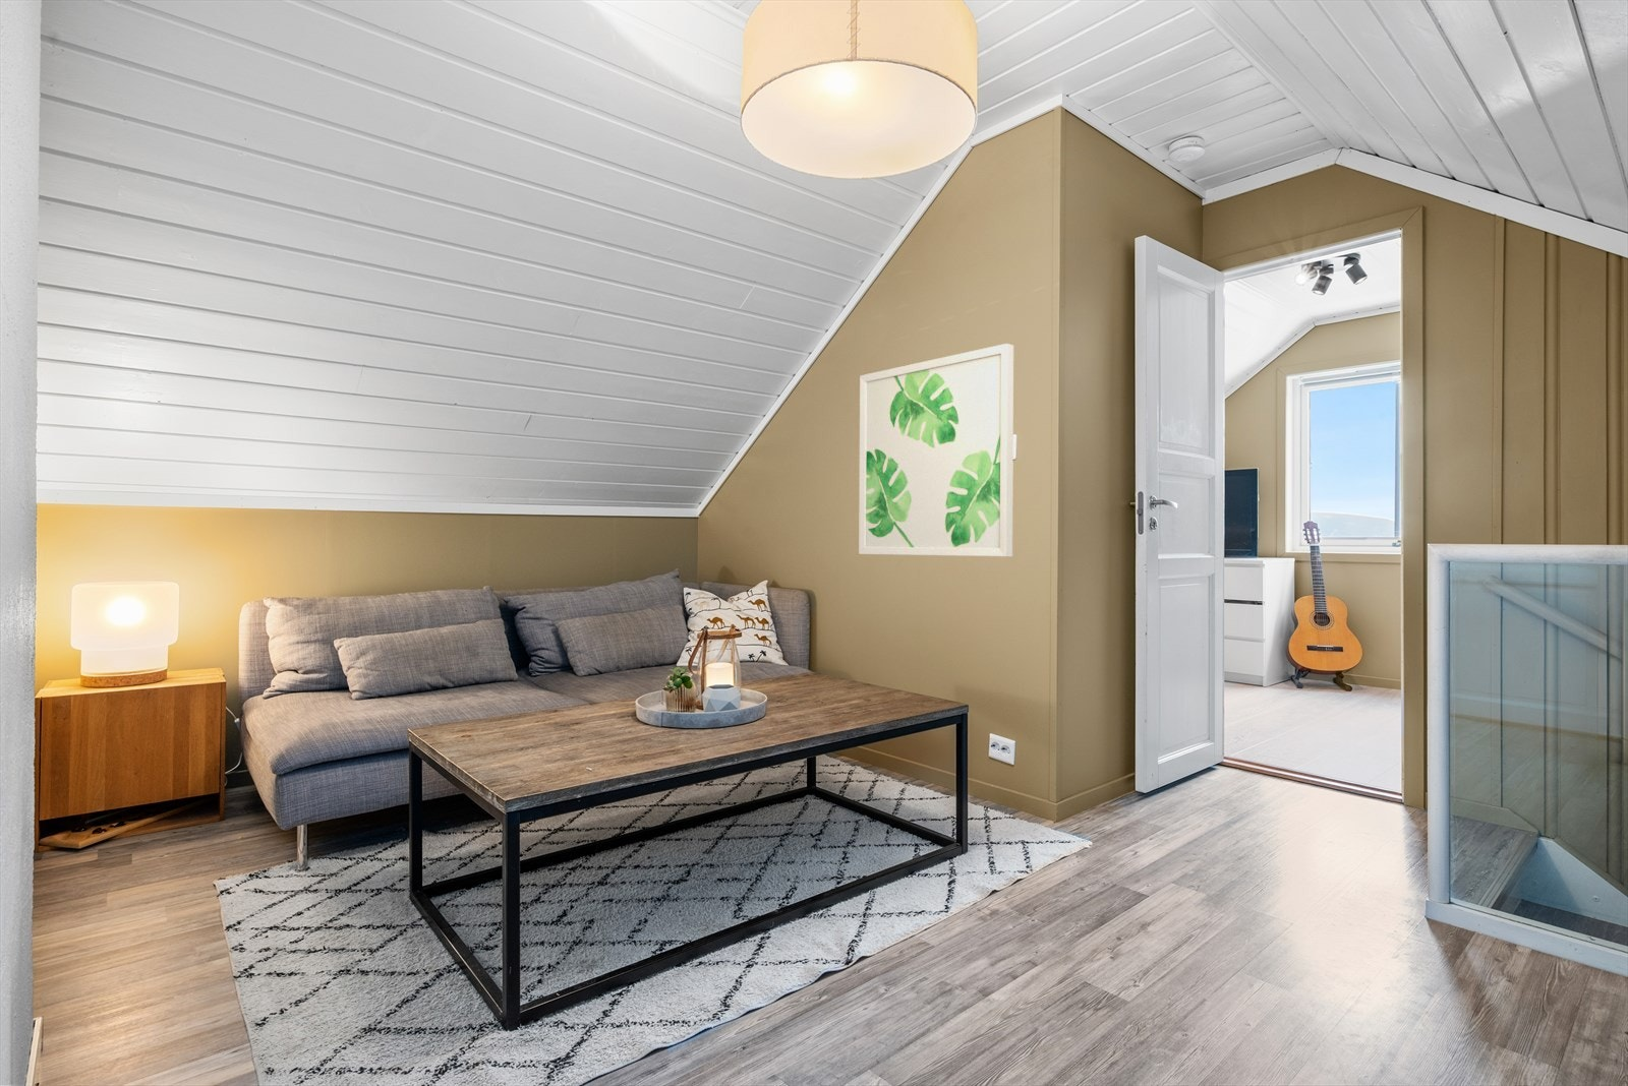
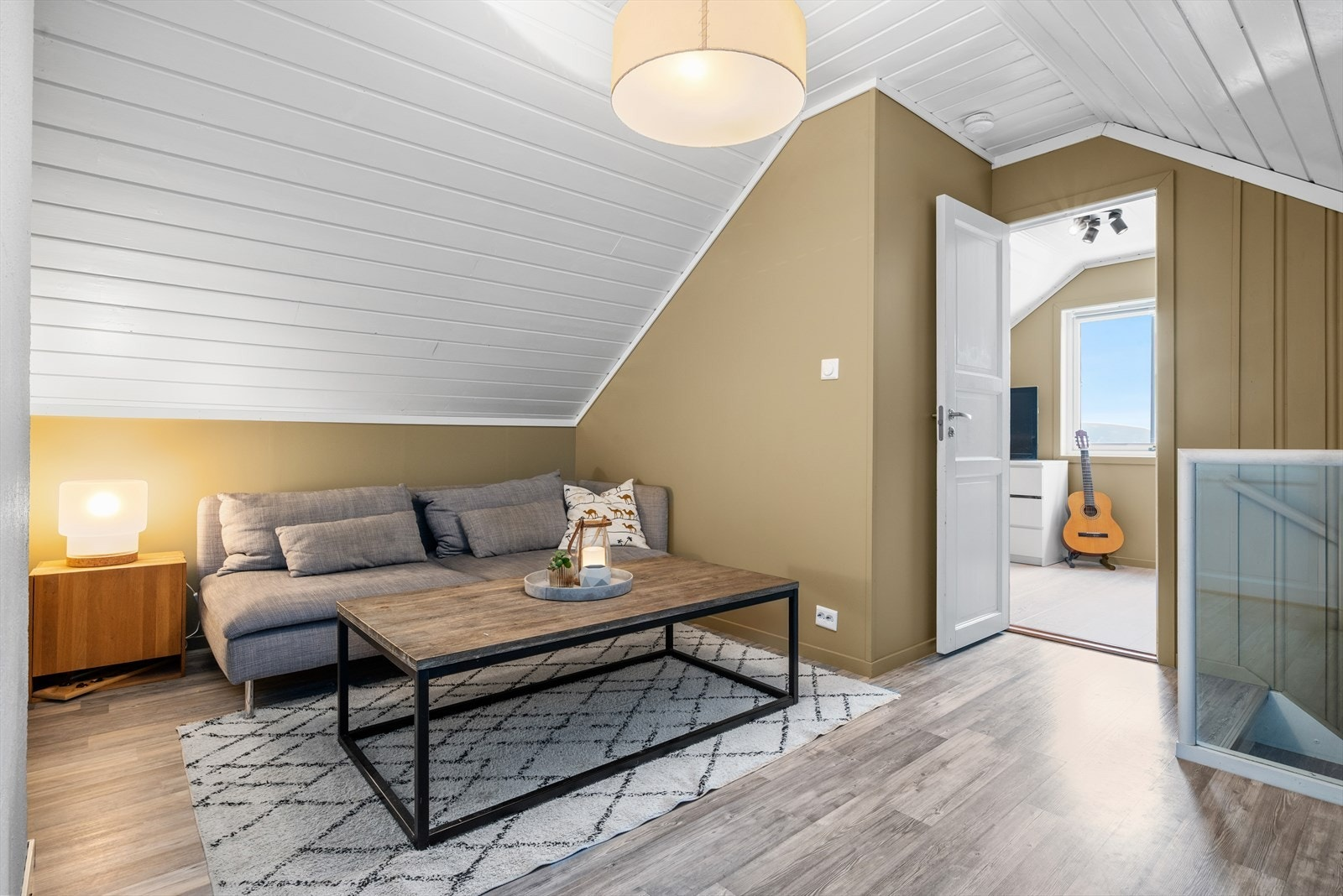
- wall art (929, 458)
